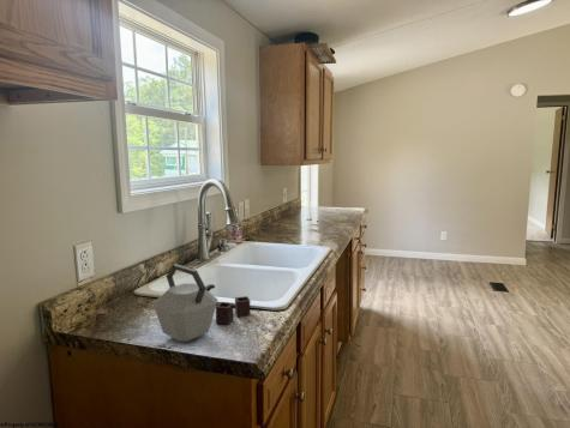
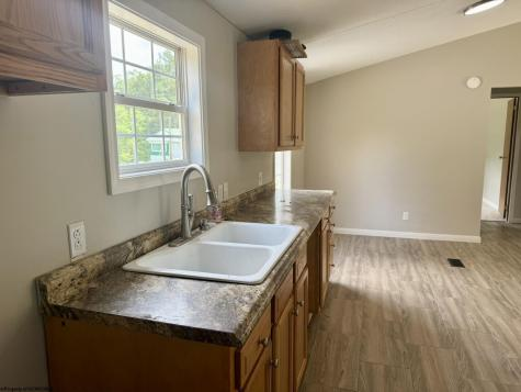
- kettle (209, 294)
